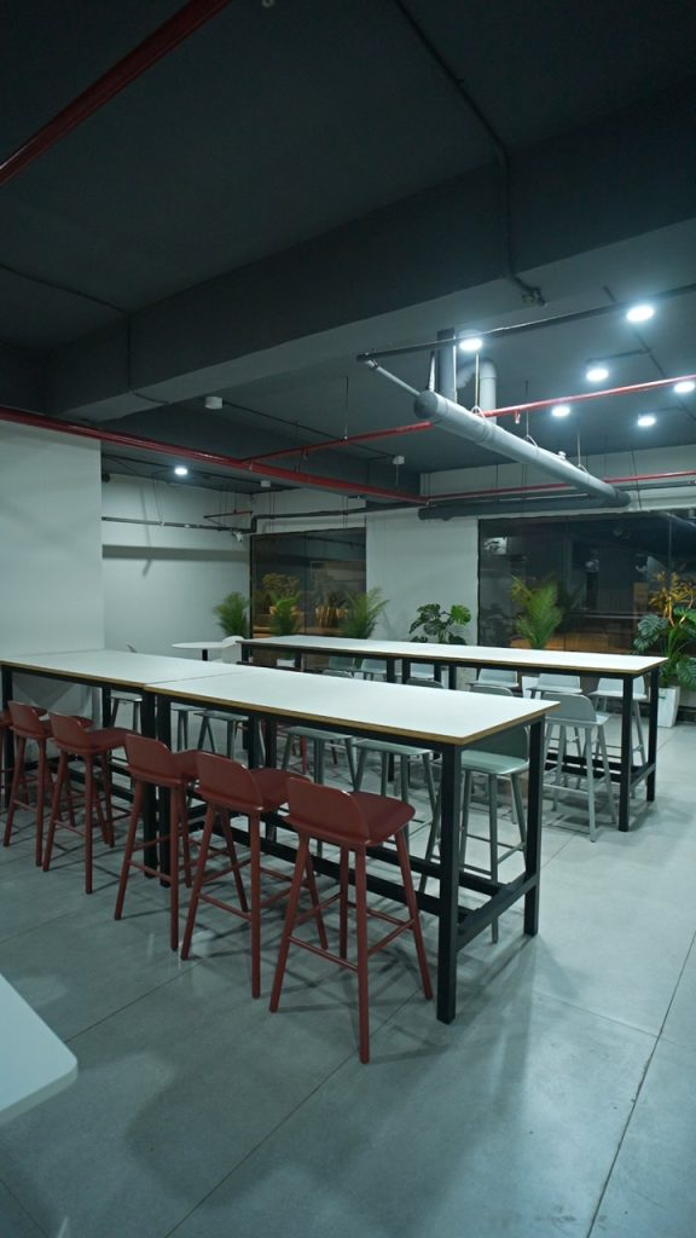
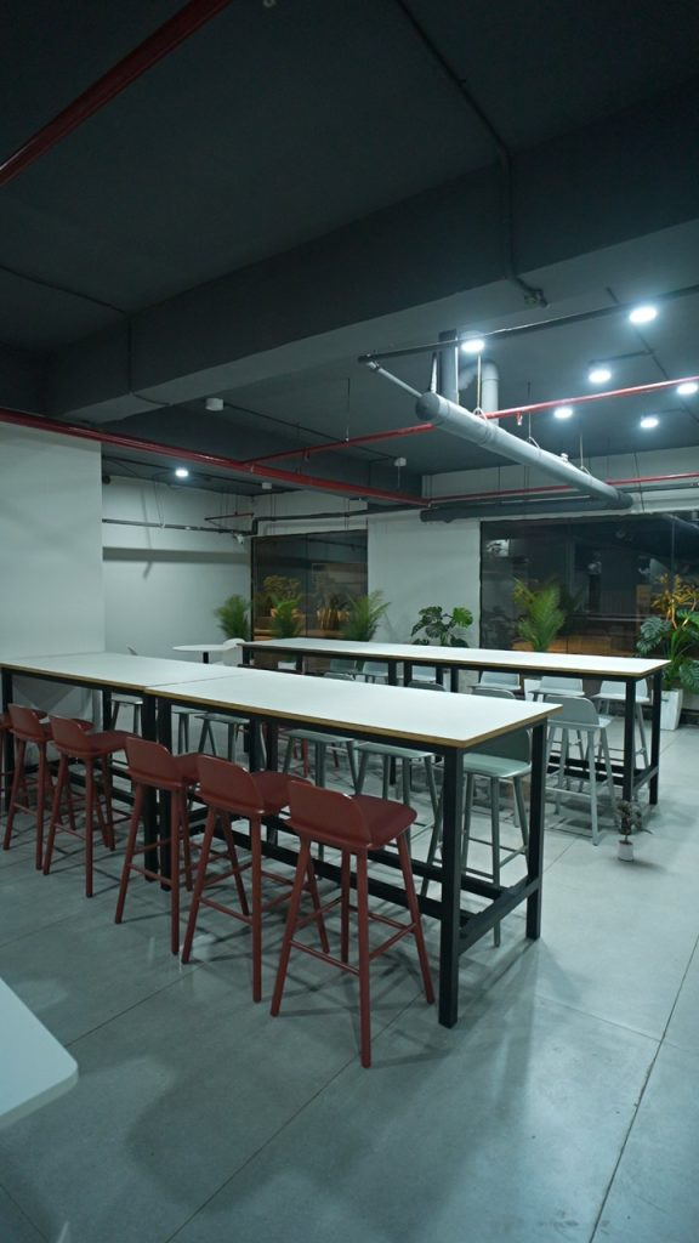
+ potted plant (627, 827)
